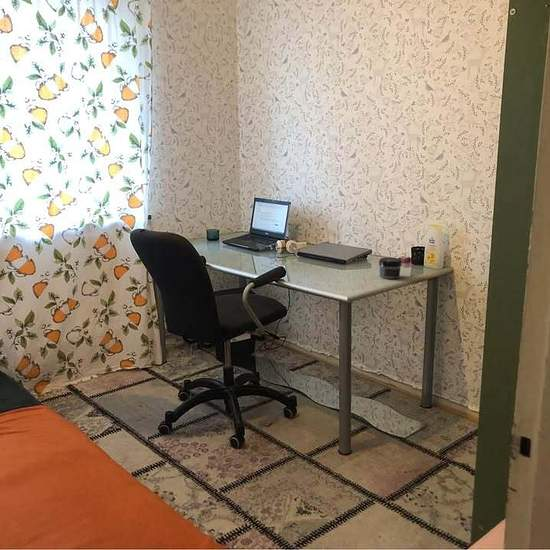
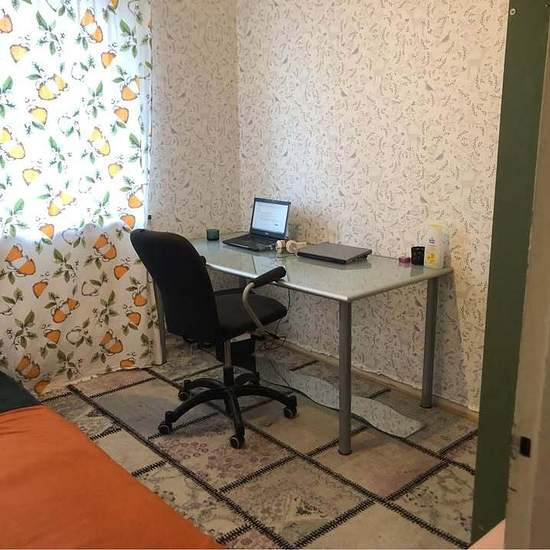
- jar (389, 268)
